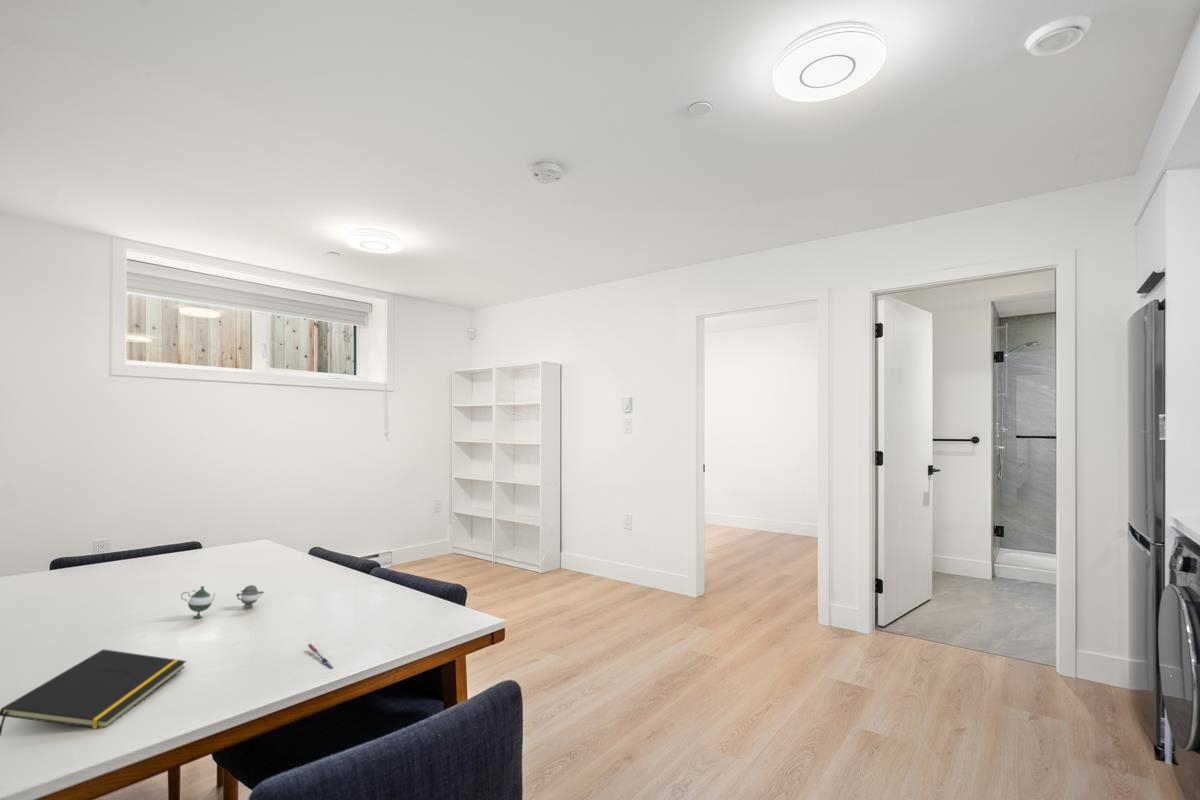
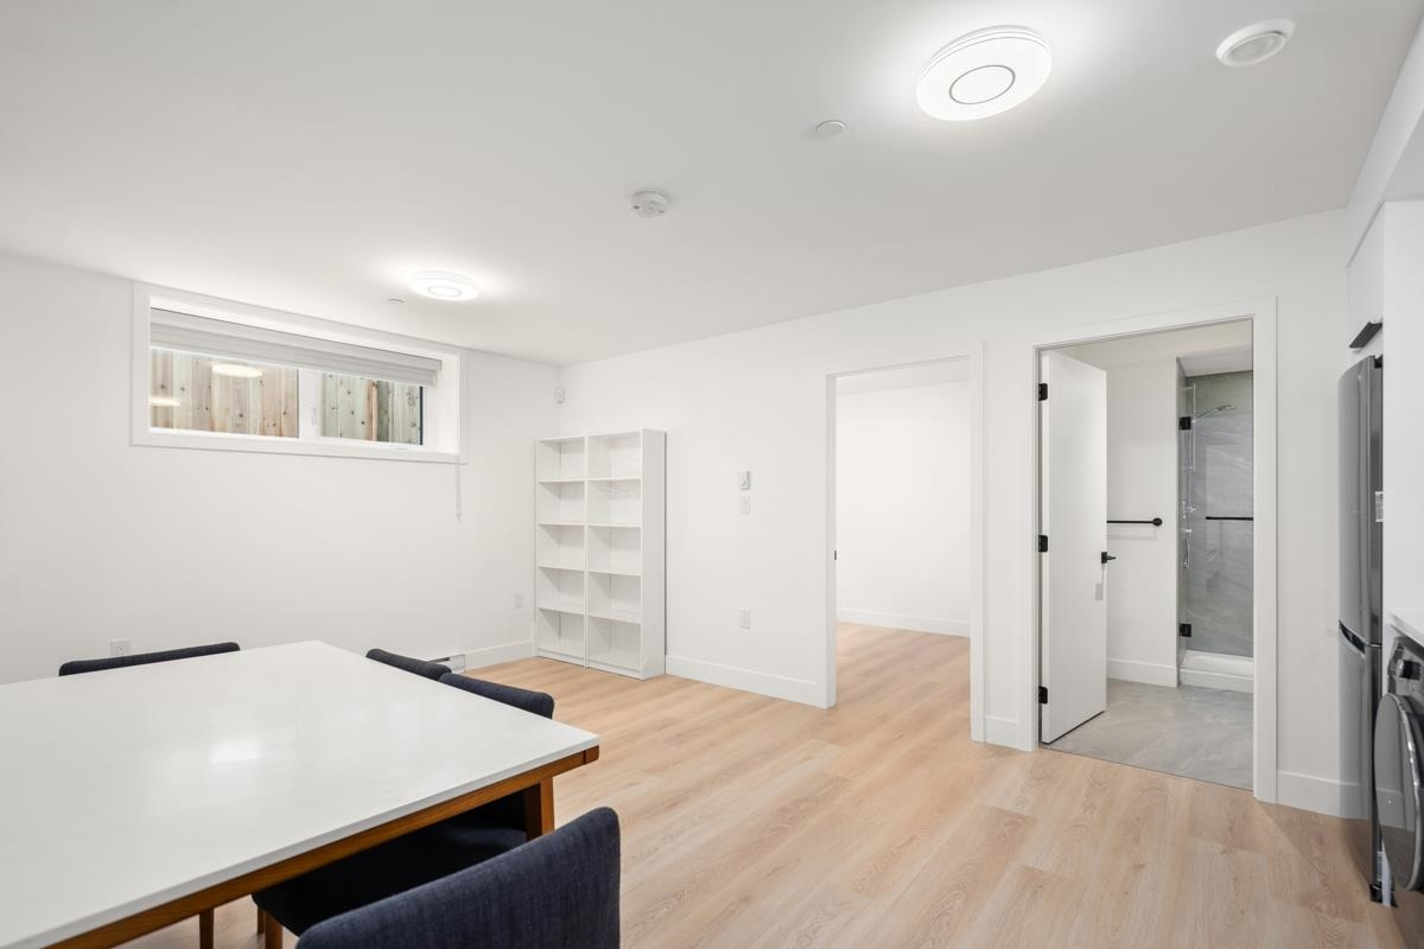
- pen (320, 655)
- teapot (214, 596)
- notepad (103, 685)
